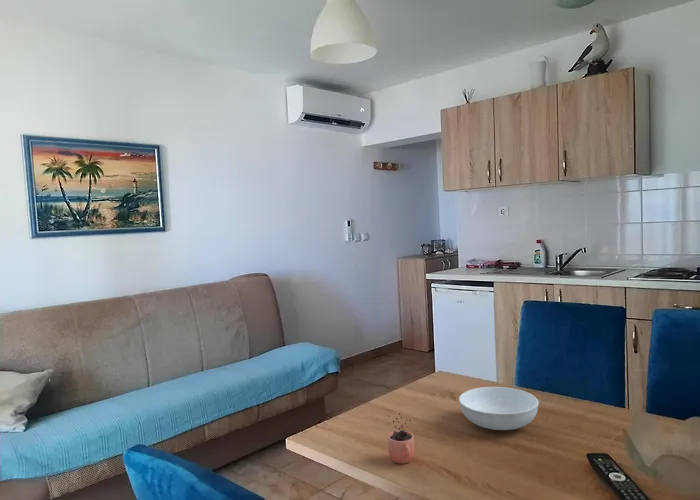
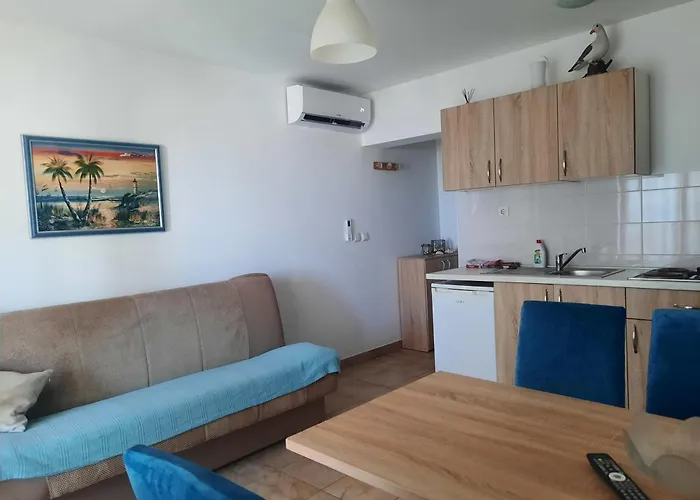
- serving bowl (498, 411)
- cocoa (401, 438)
